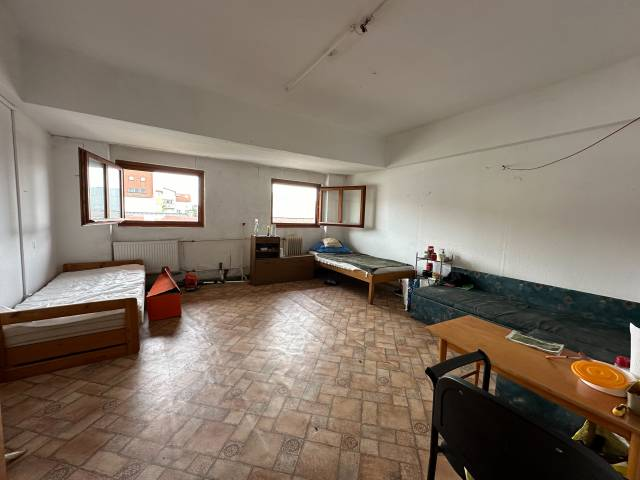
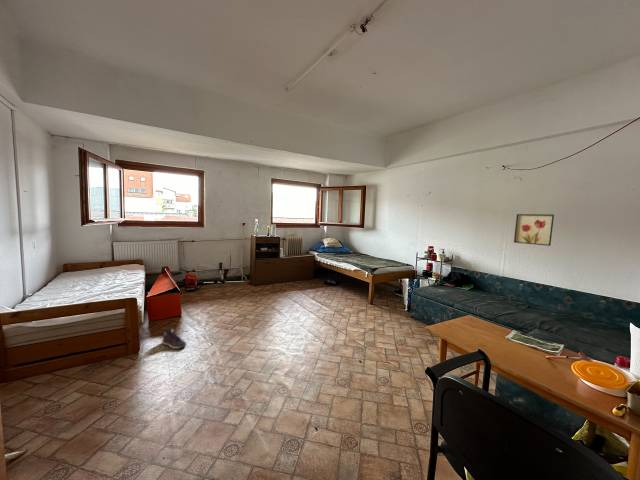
+ wall art (533, 229)
+ sneaker (173, 337)
